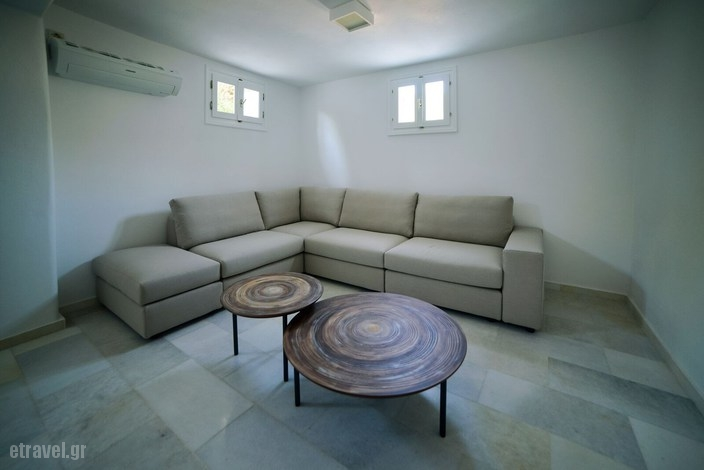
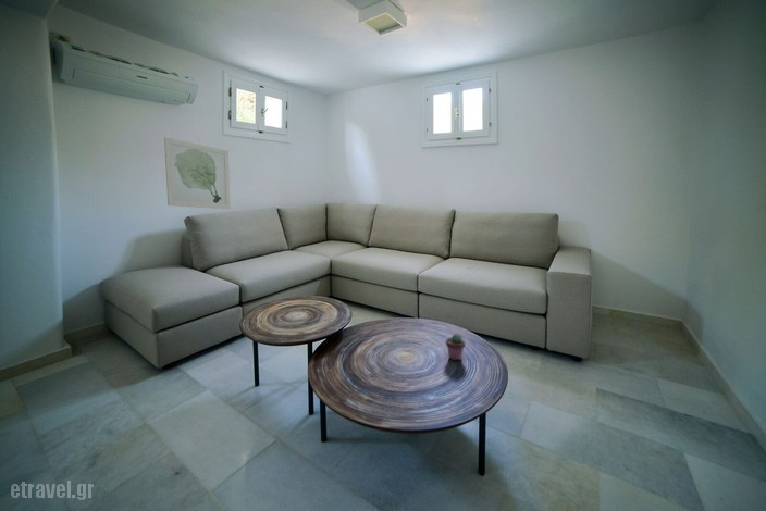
+ potted succulent (455, 346)
+ wall art (199, 176)
